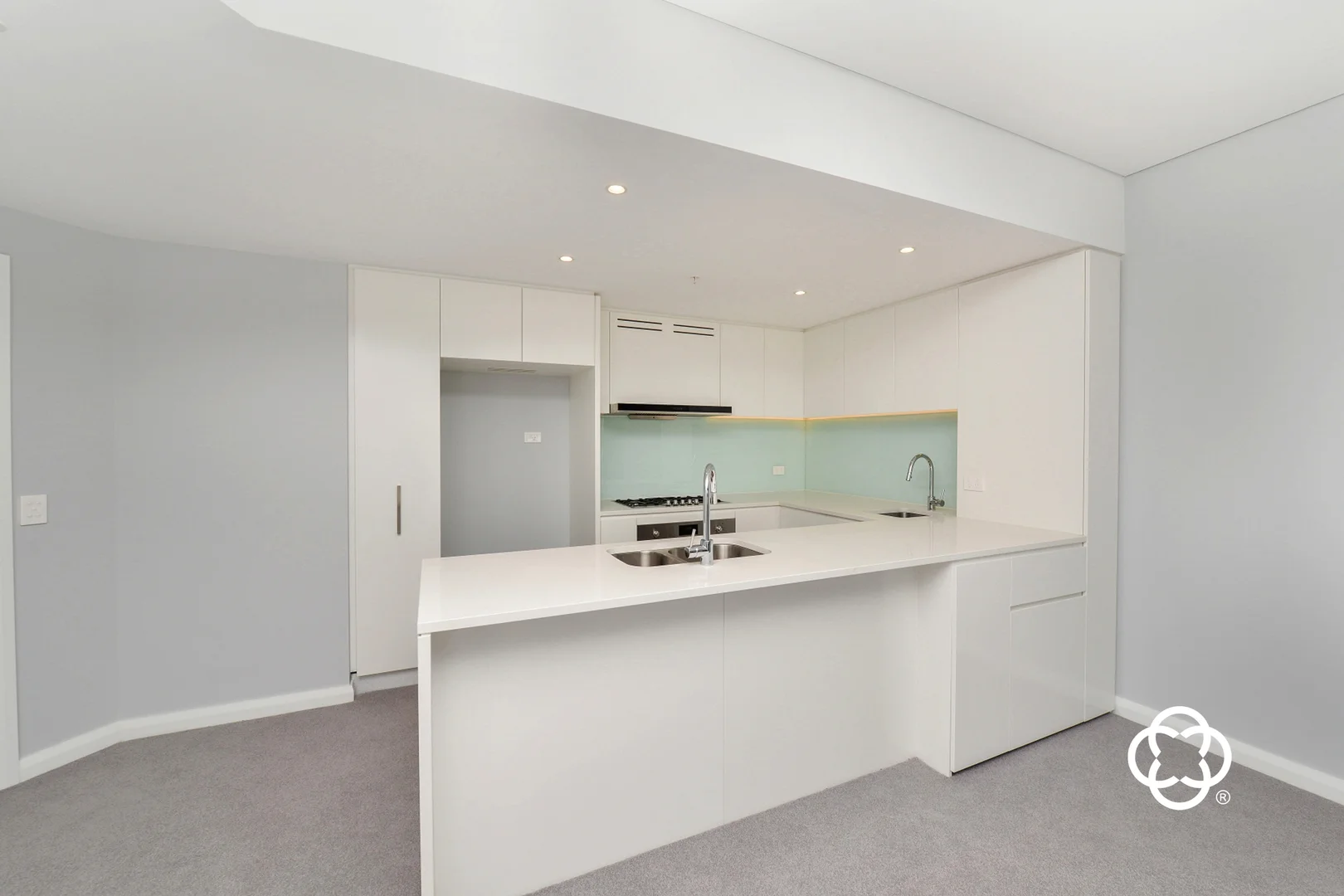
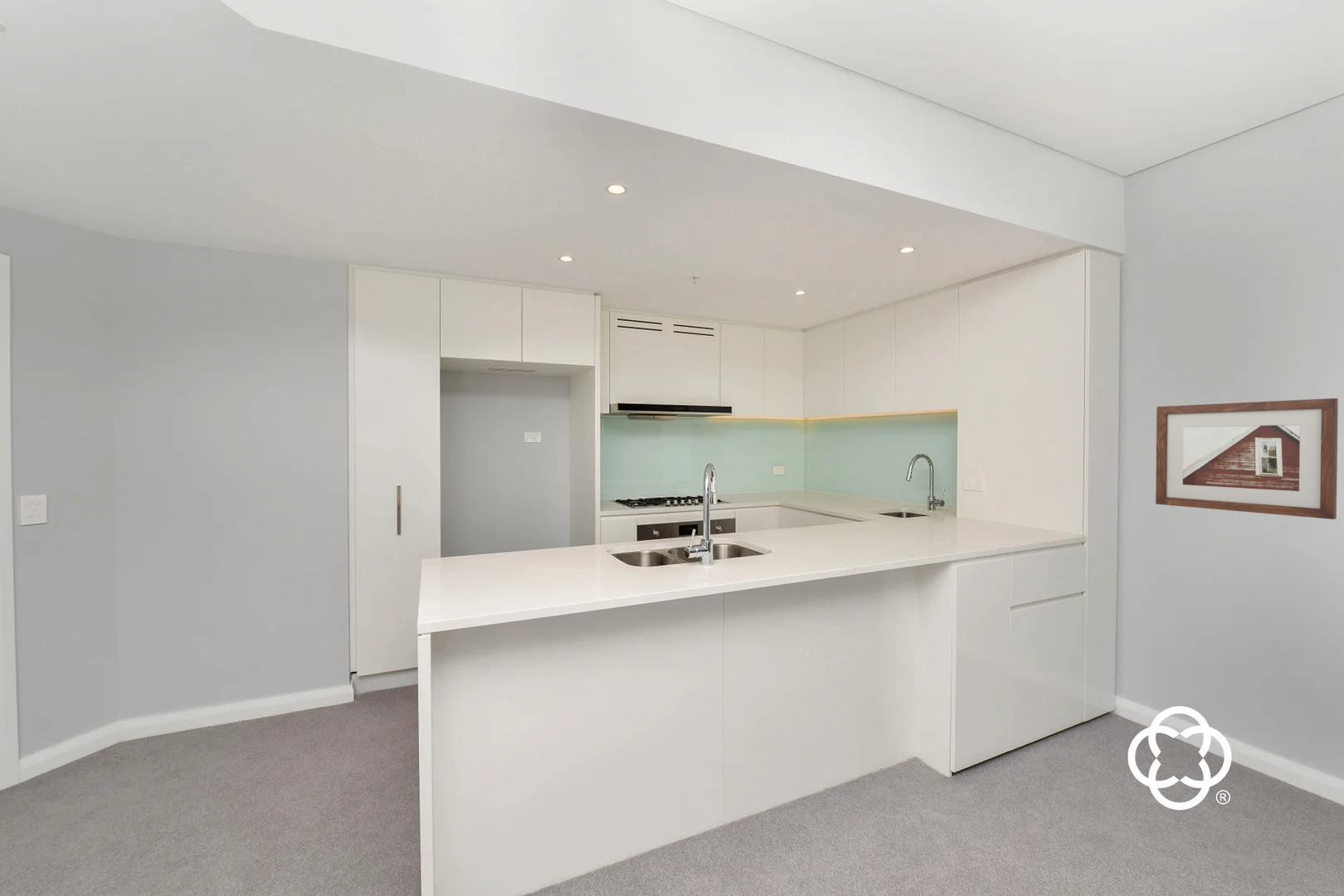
+ picture frame (1237, 456)
